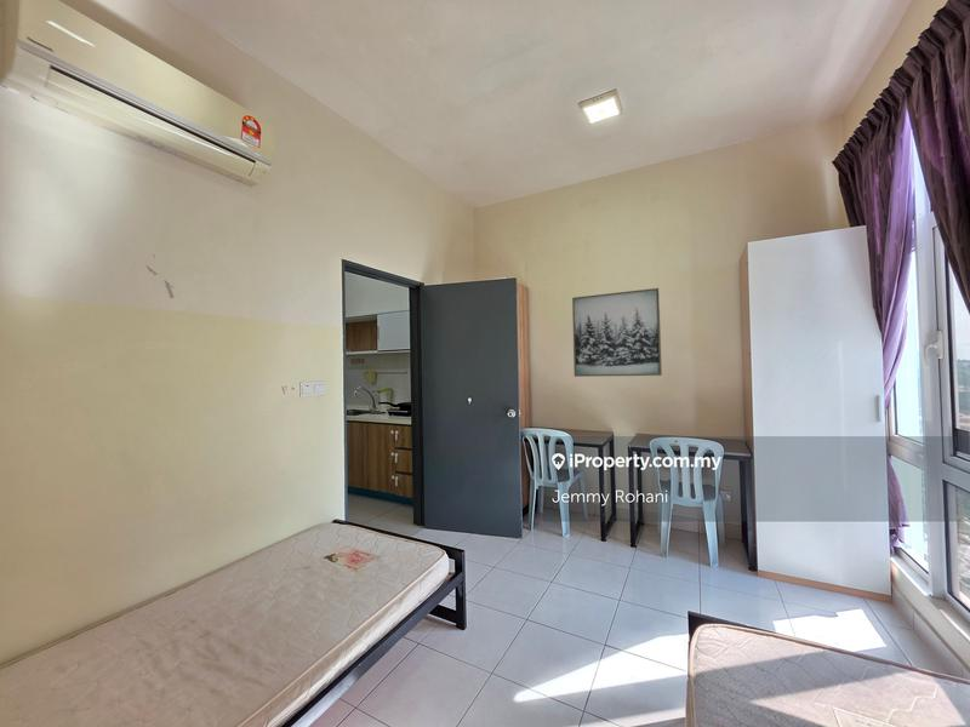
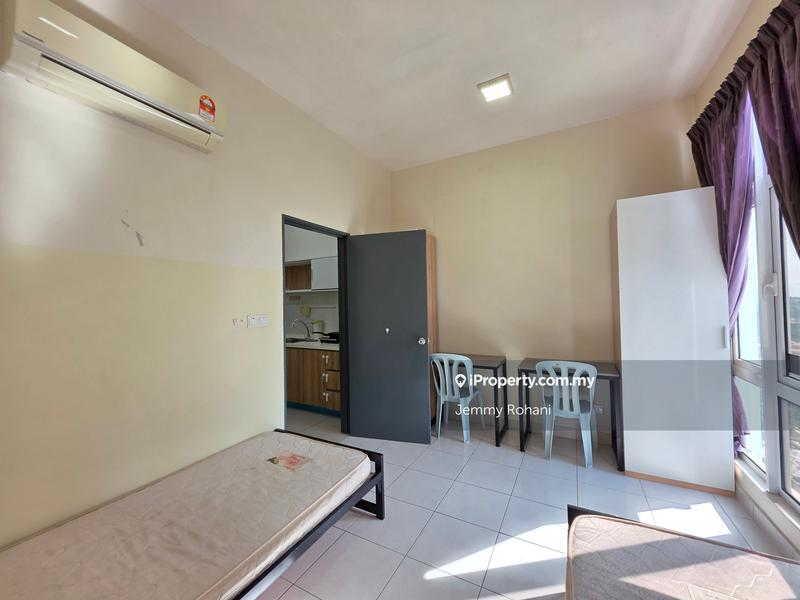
- wall art (615, 334)
